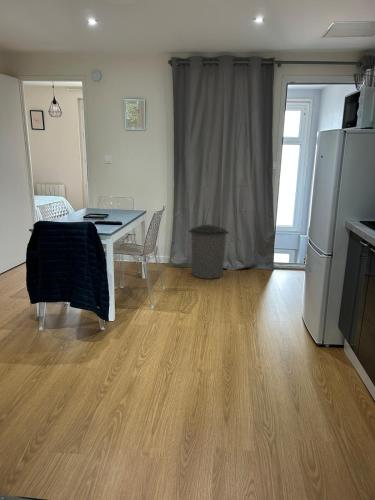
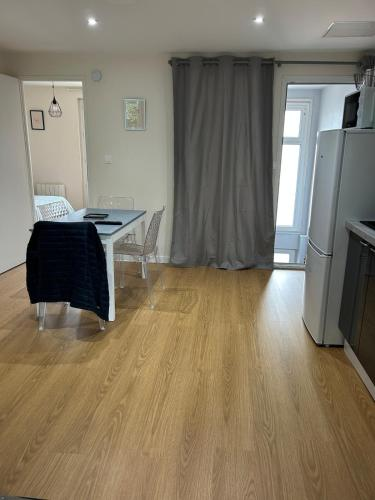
- trash can (208, 249)
